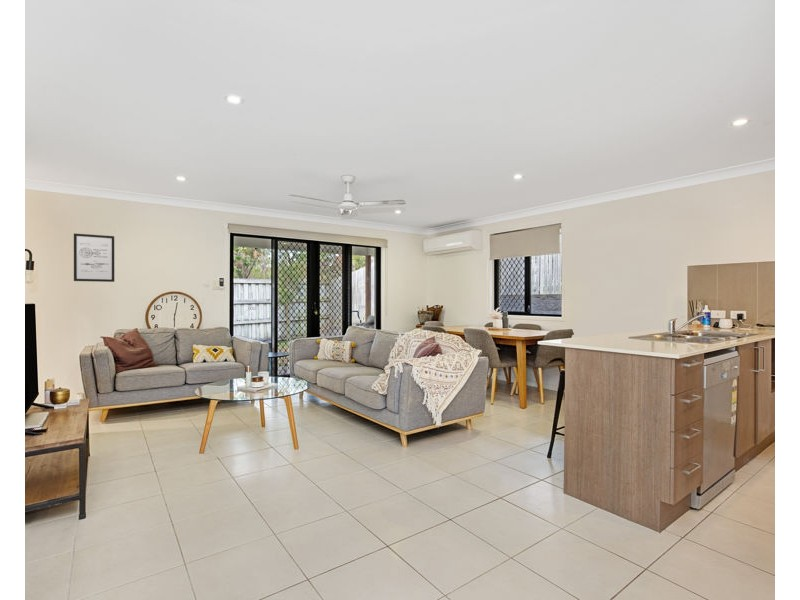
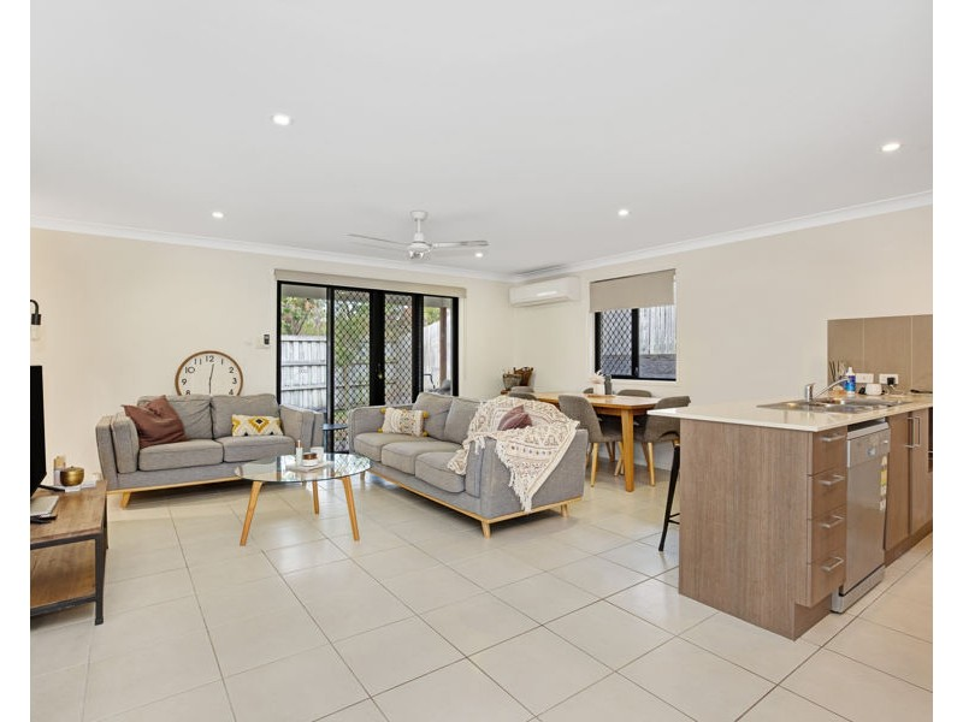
- wall art (94, 258)
